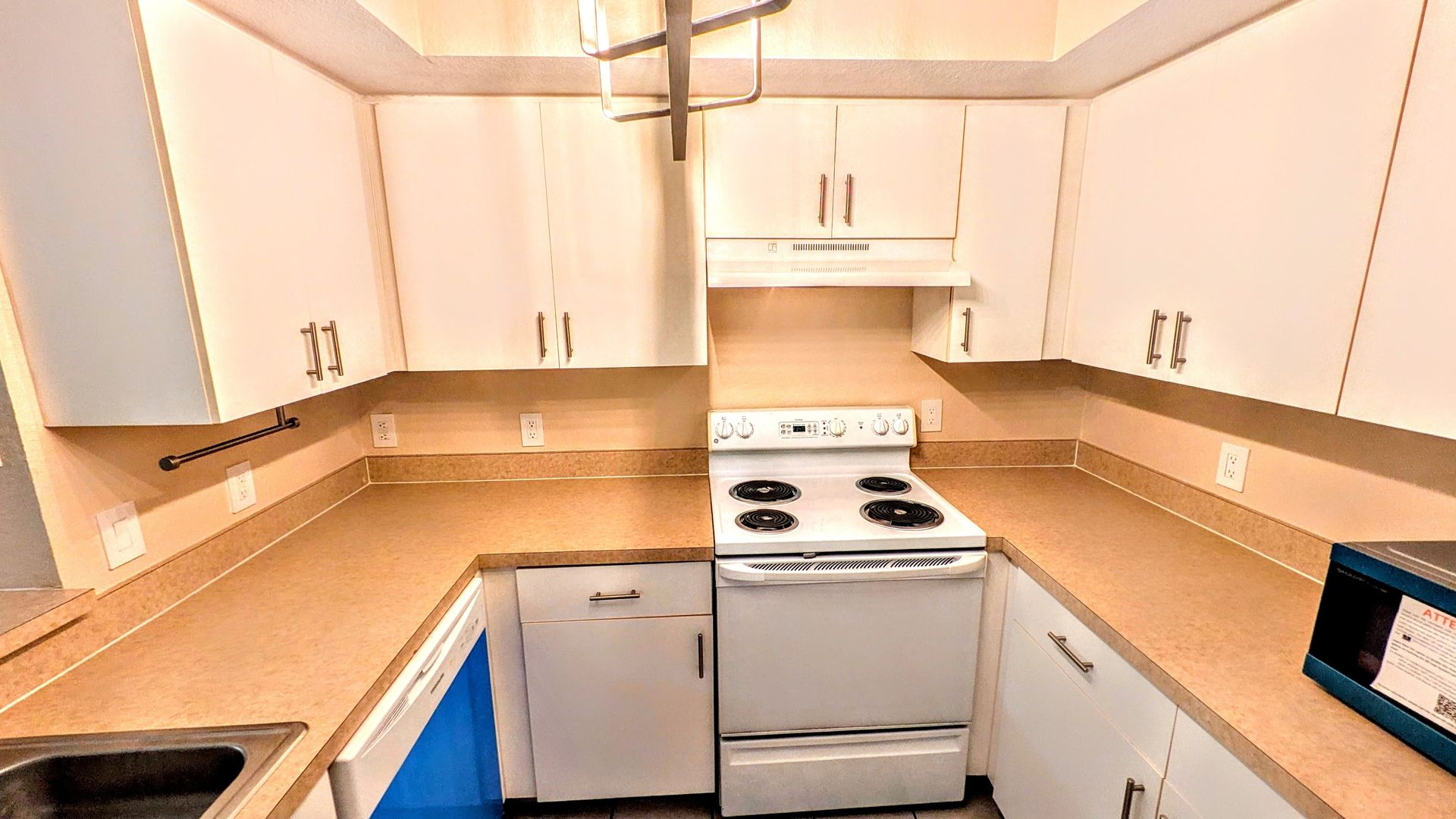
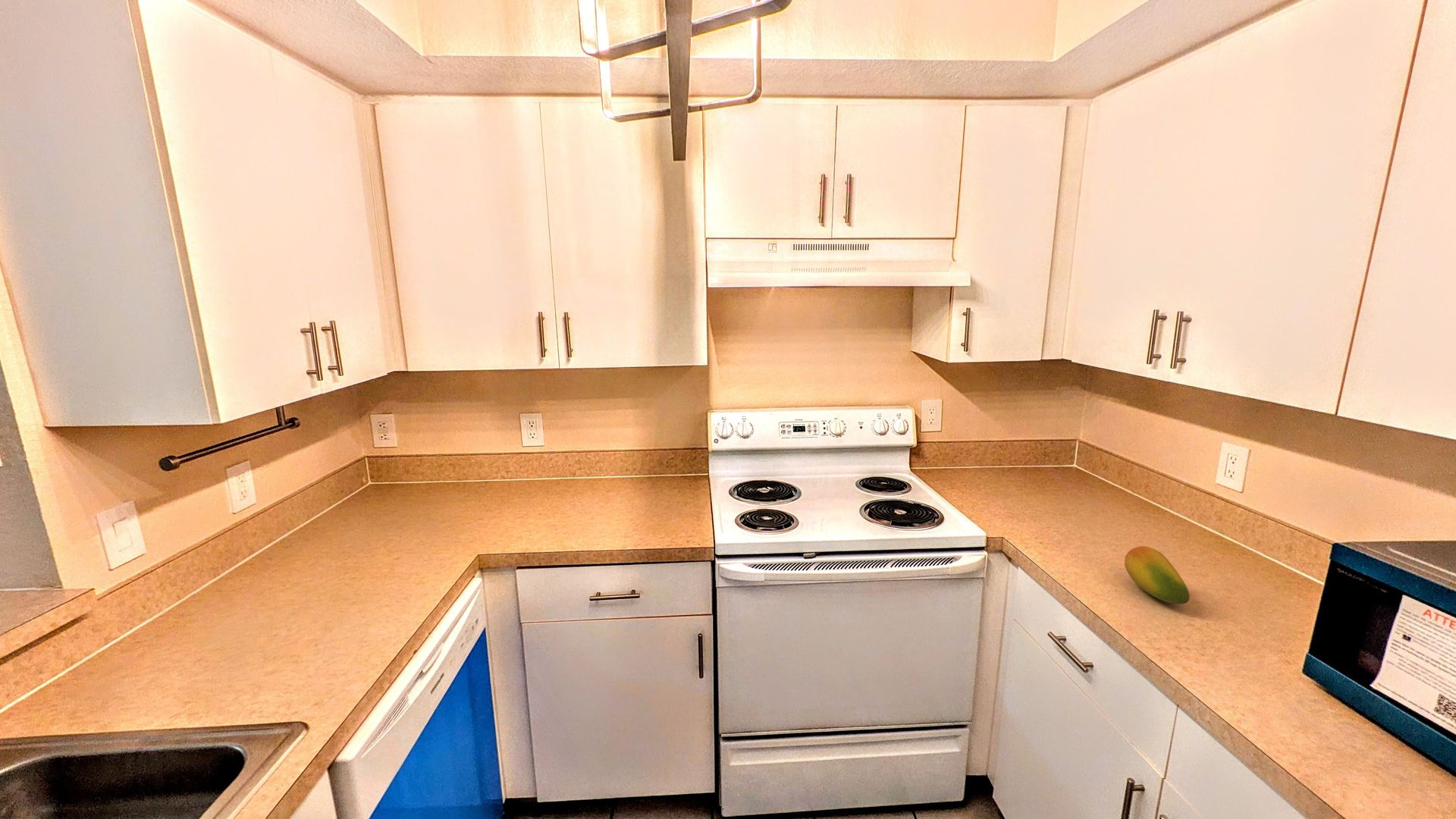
+ fruit (1154, 573)
